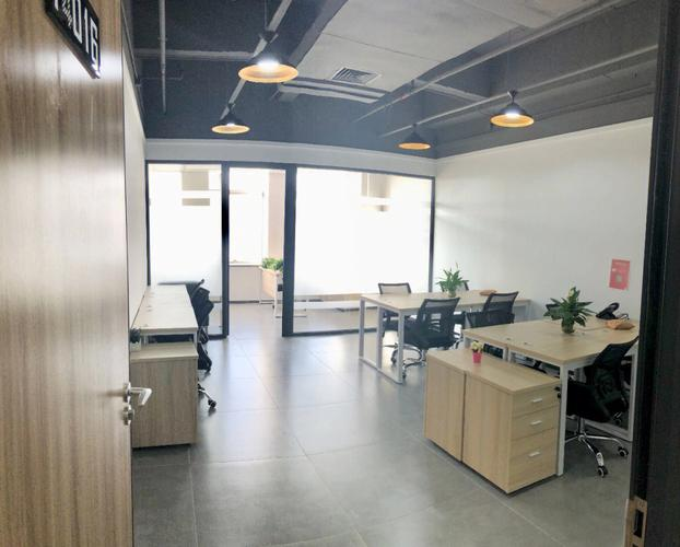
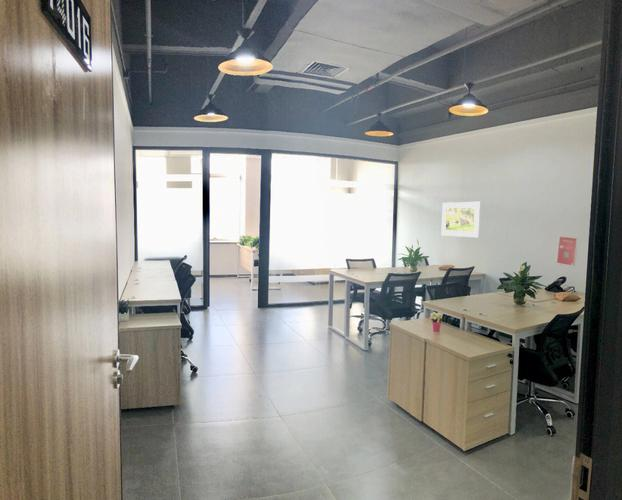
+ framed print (459, 219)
